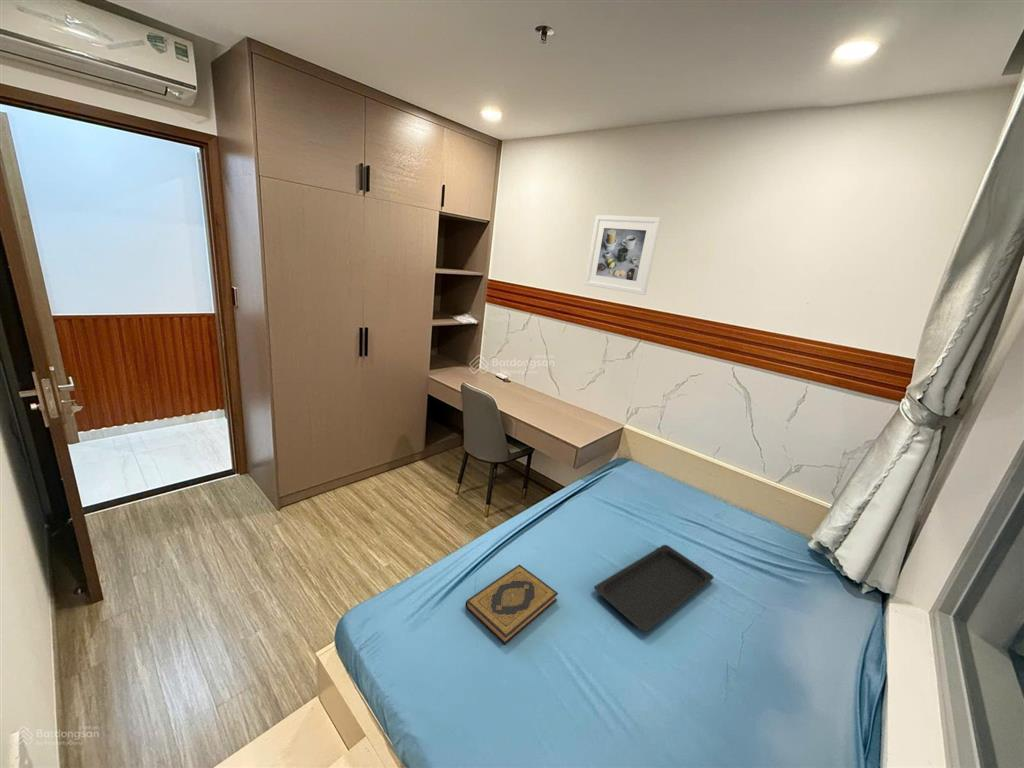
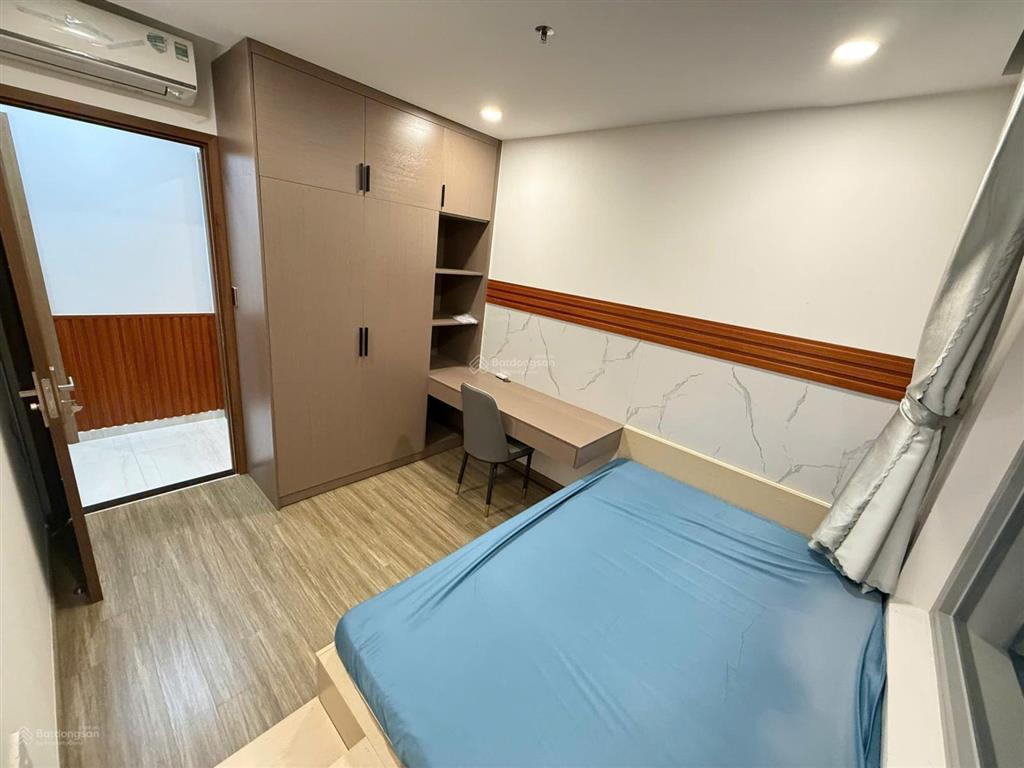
- serving tray (655, 584)
- hardback book (512, 600)
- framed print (620, 253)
